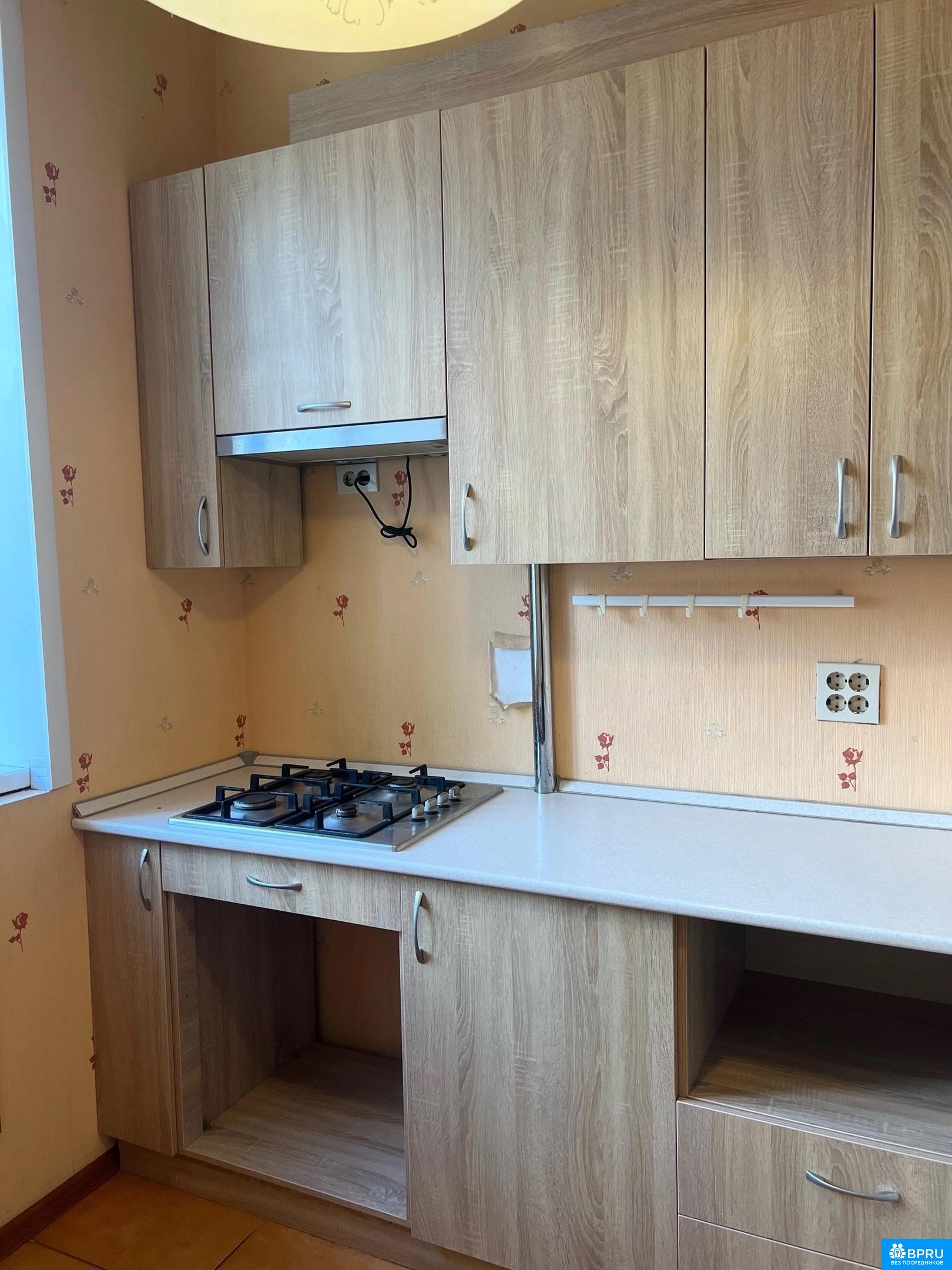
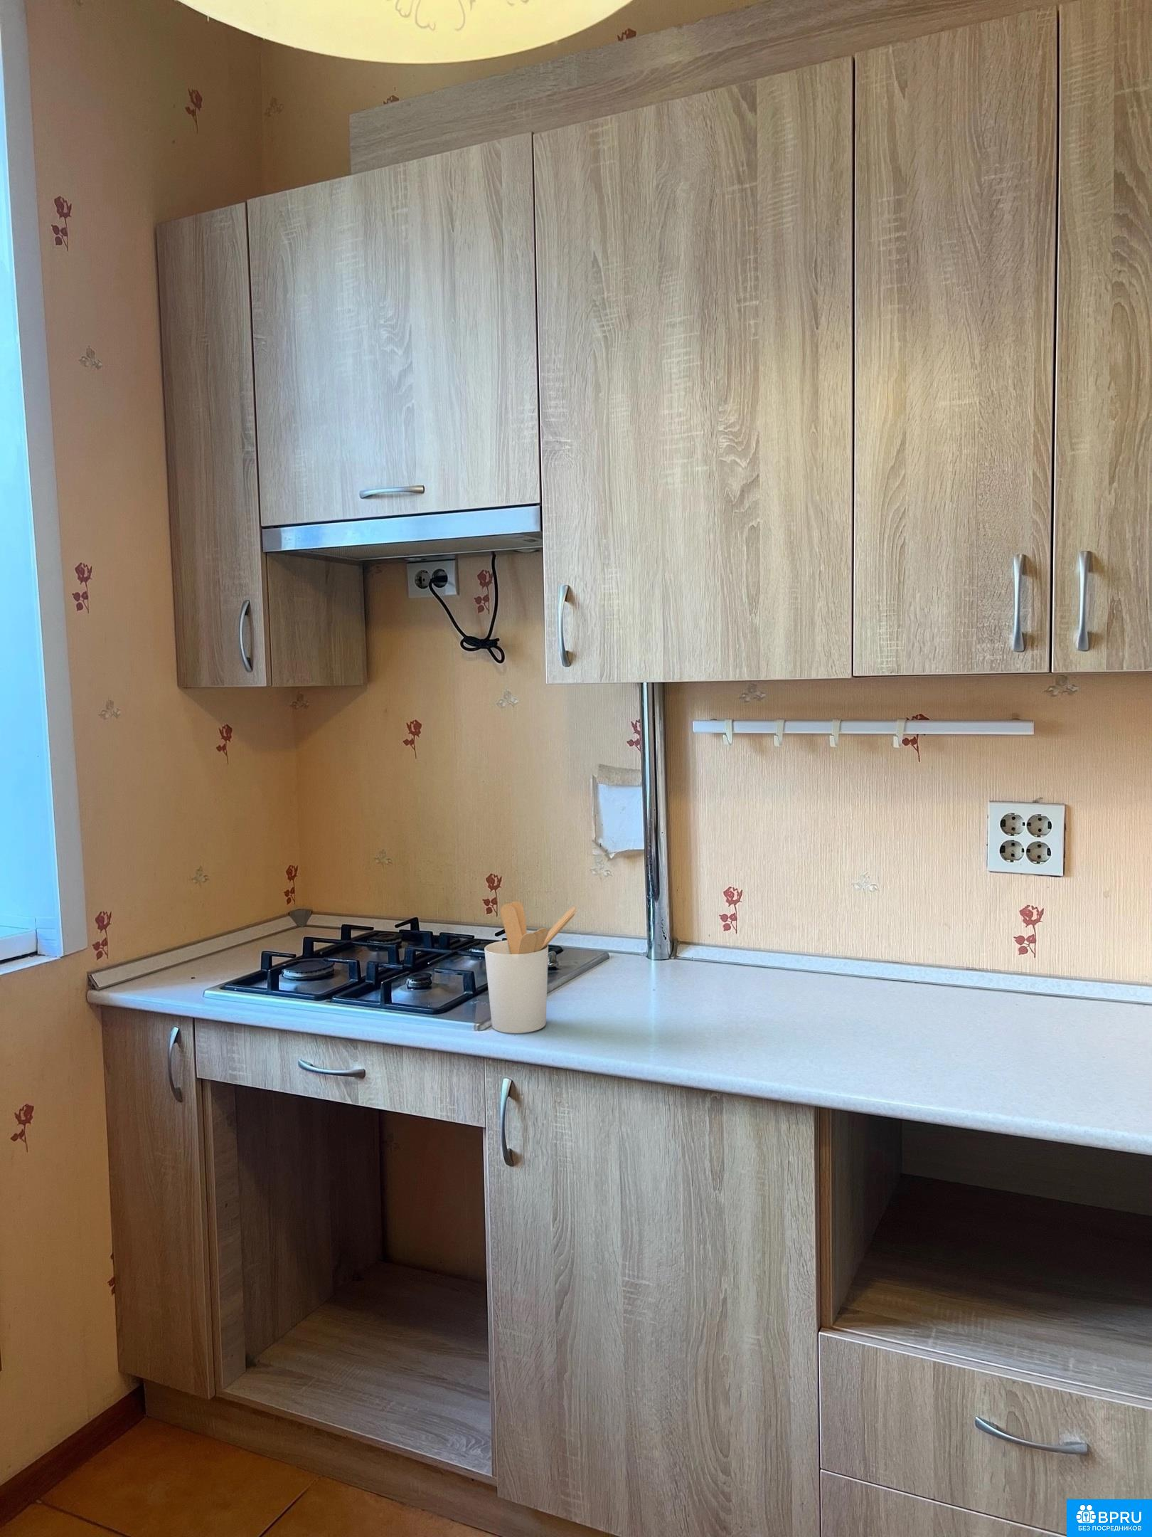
+ utensil holder (534, 965)
